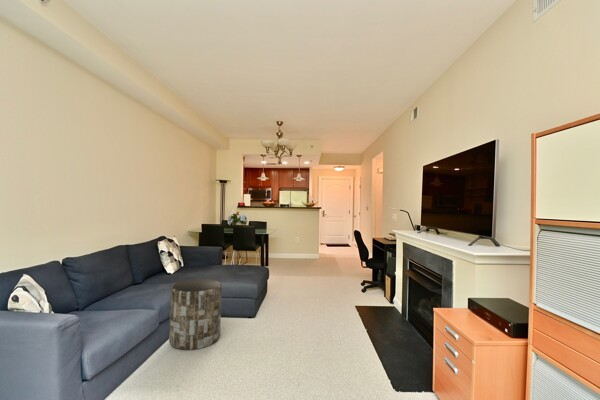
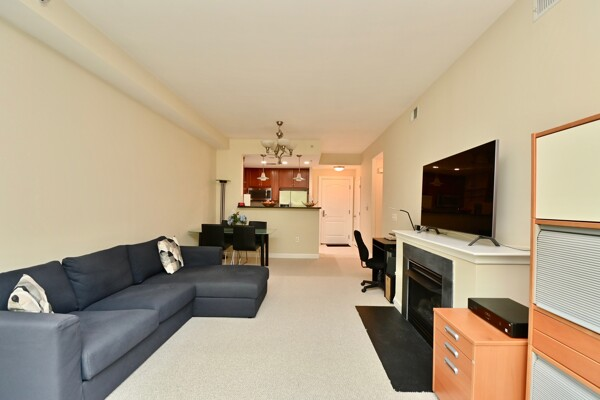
- side table (196, 311)
